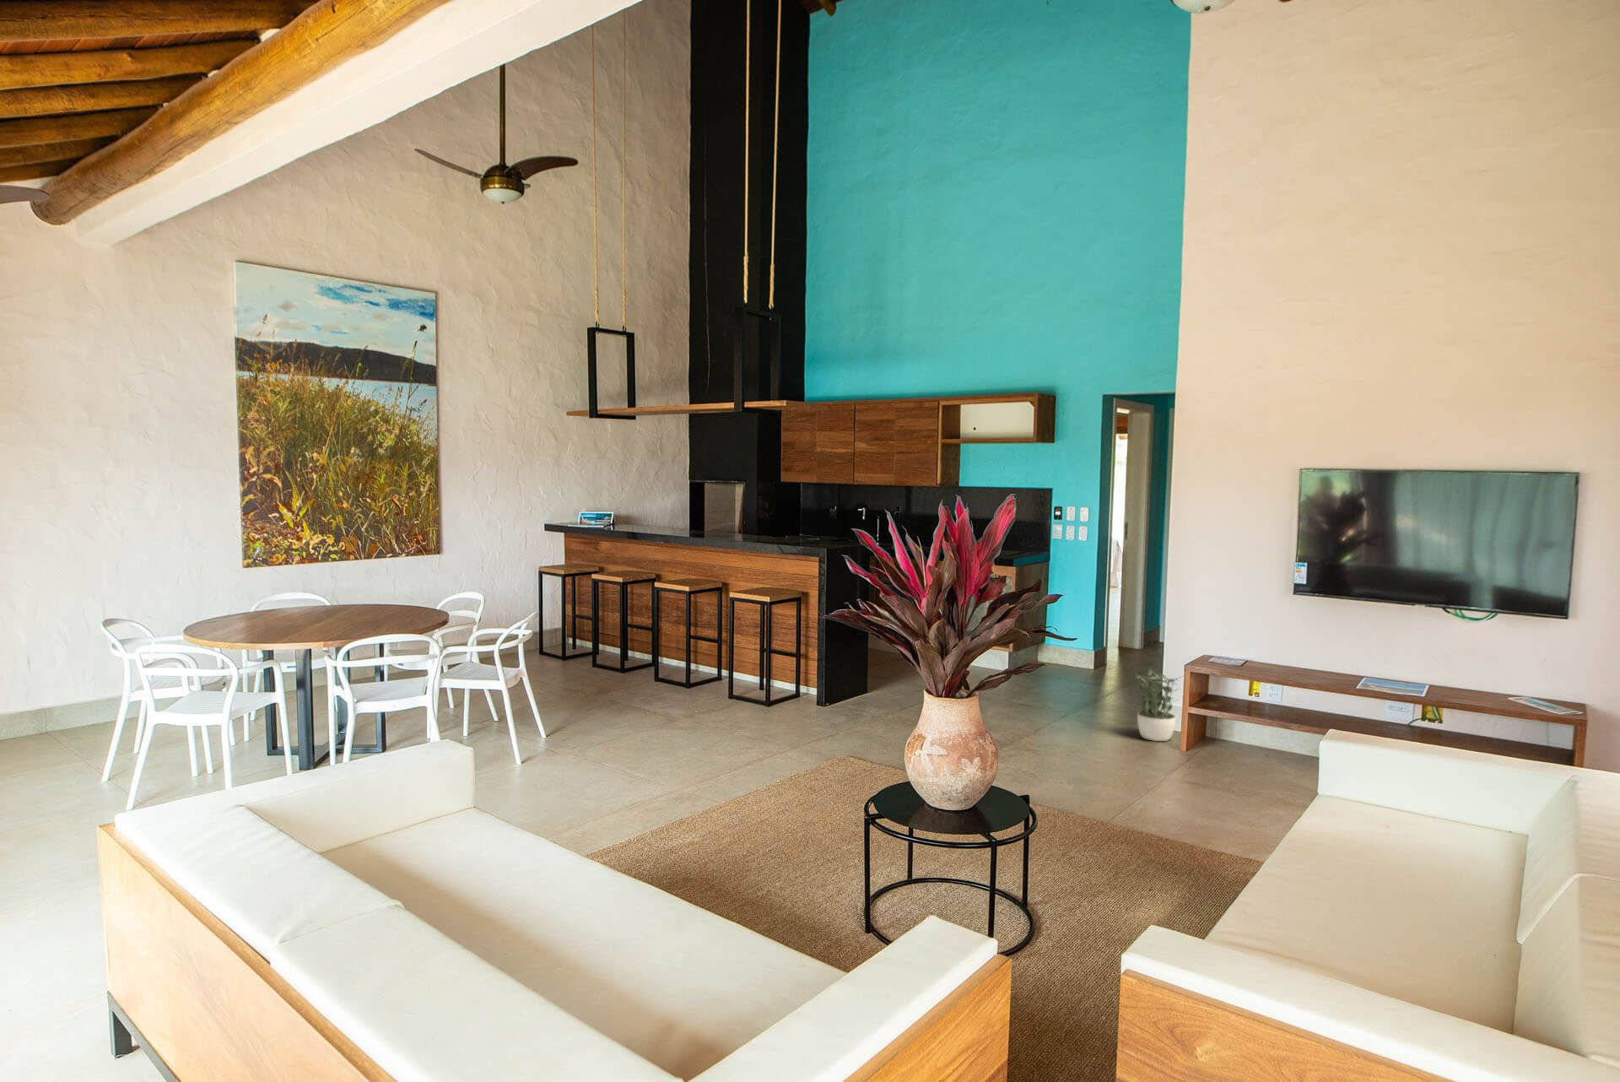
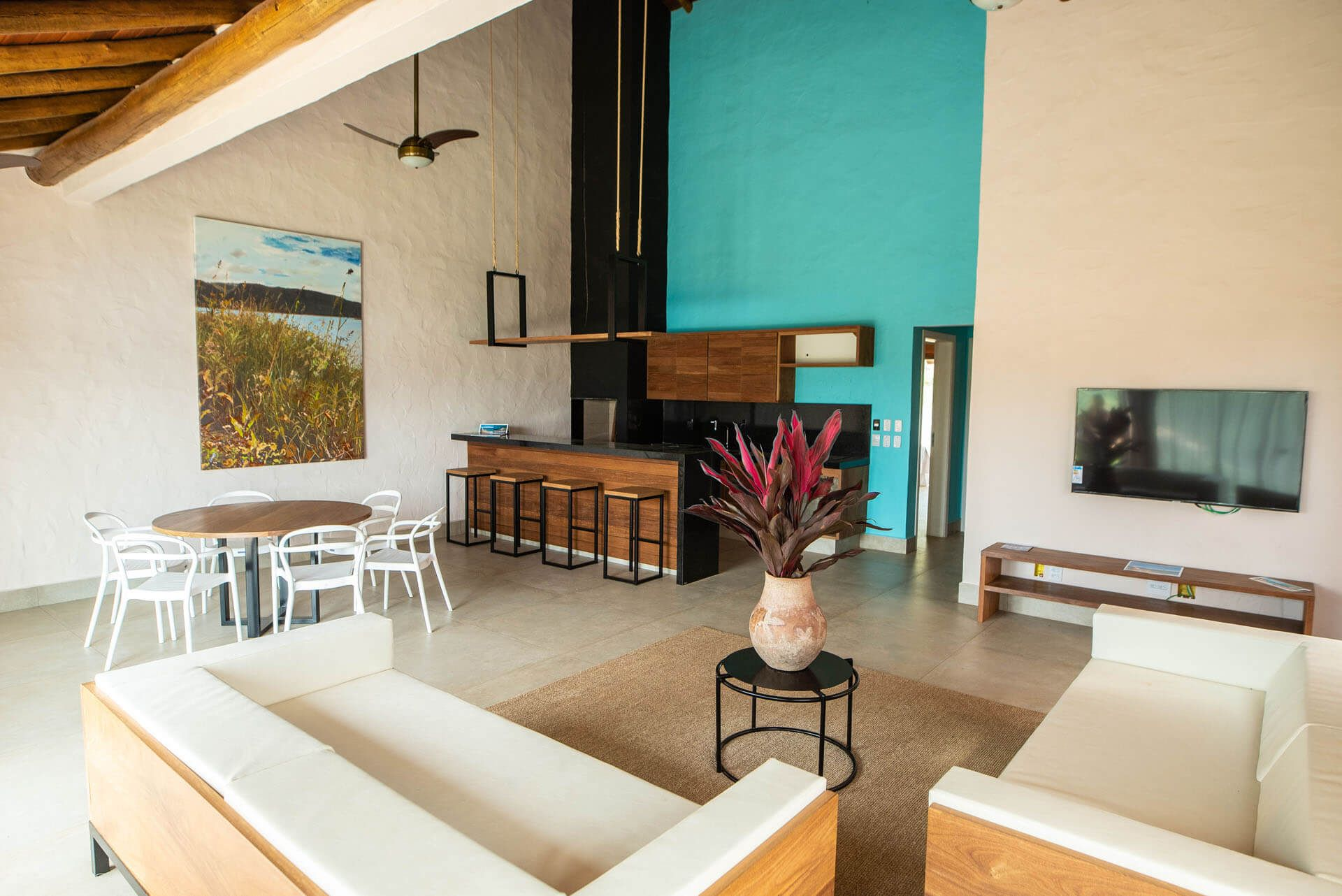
- potted plant (1154, 702)
